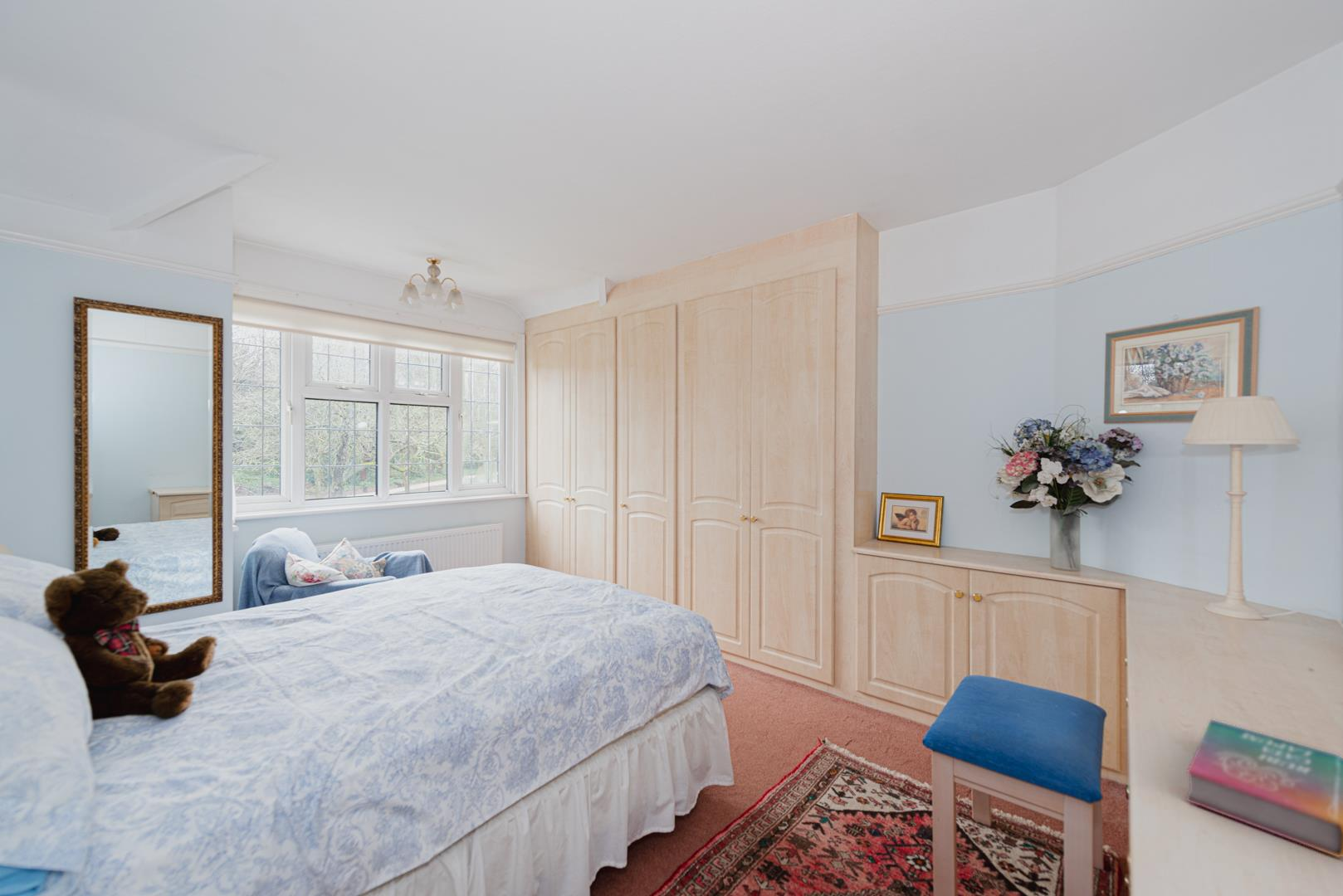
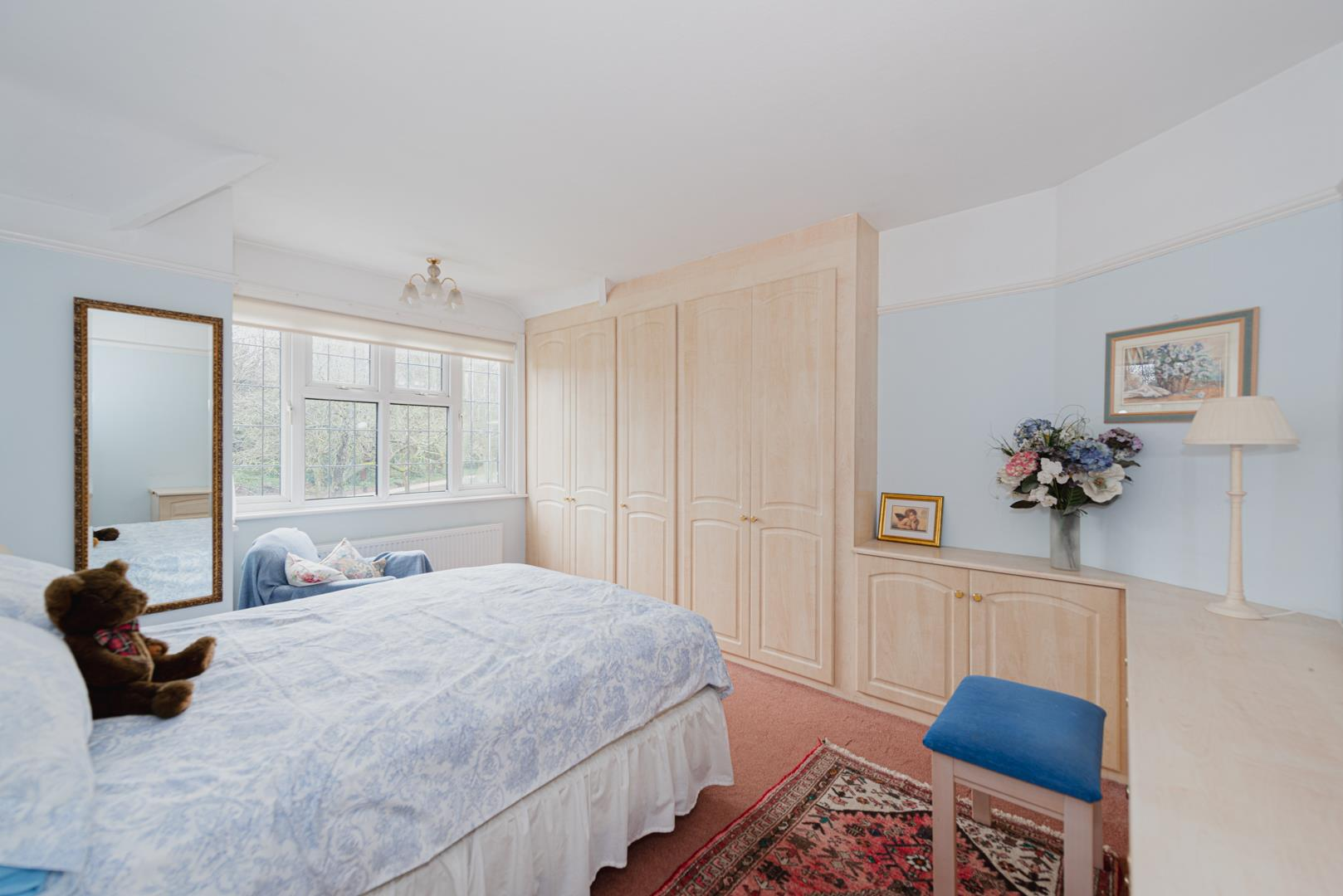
- book (1267, 778)
